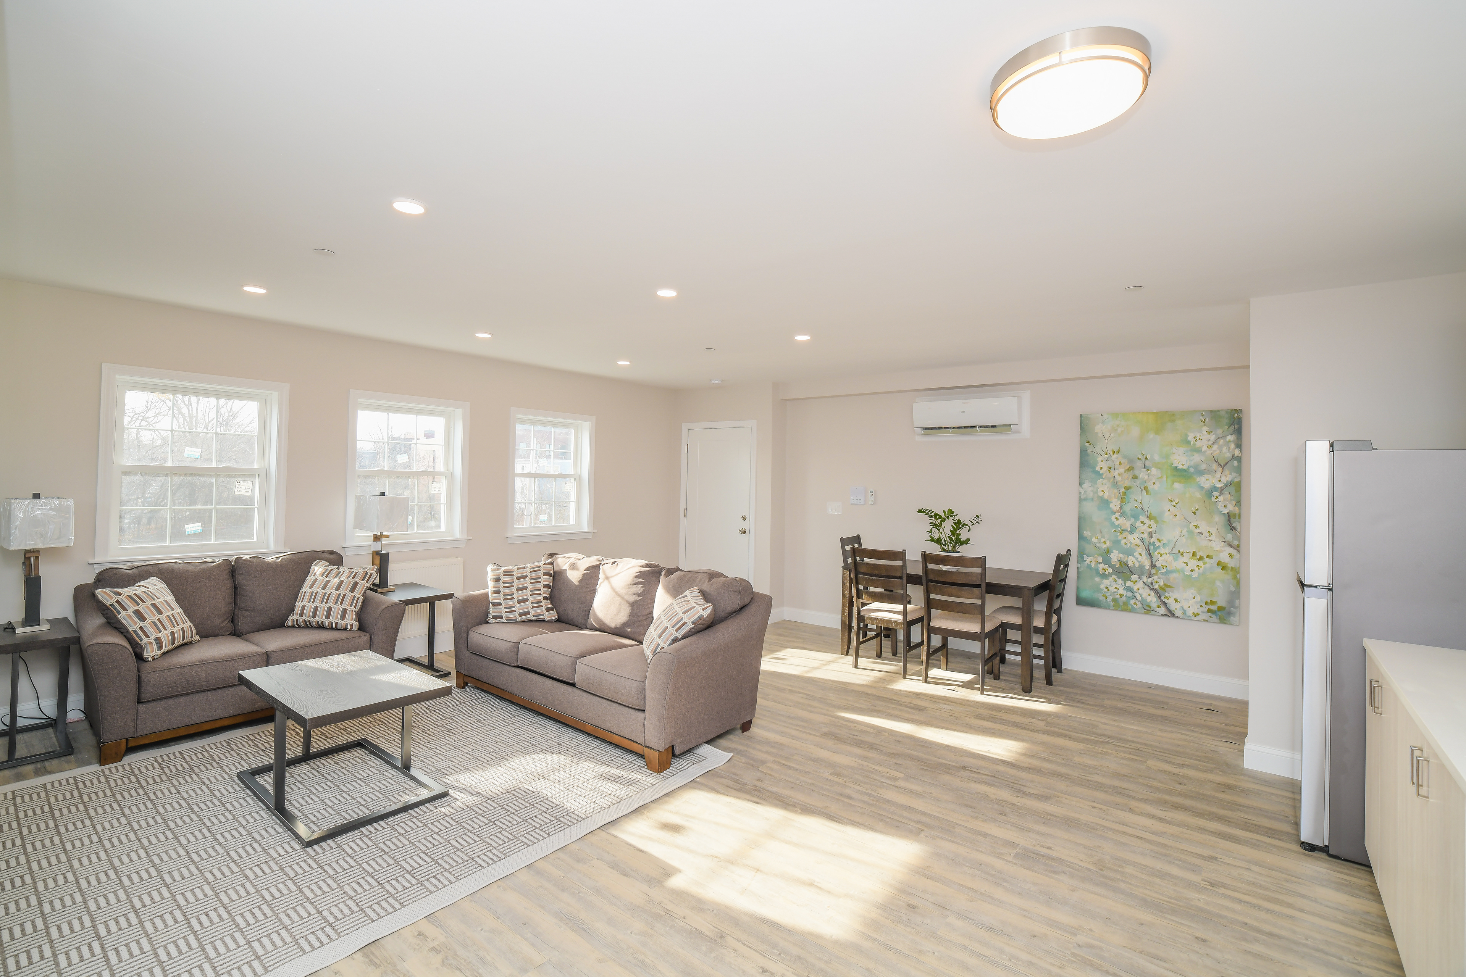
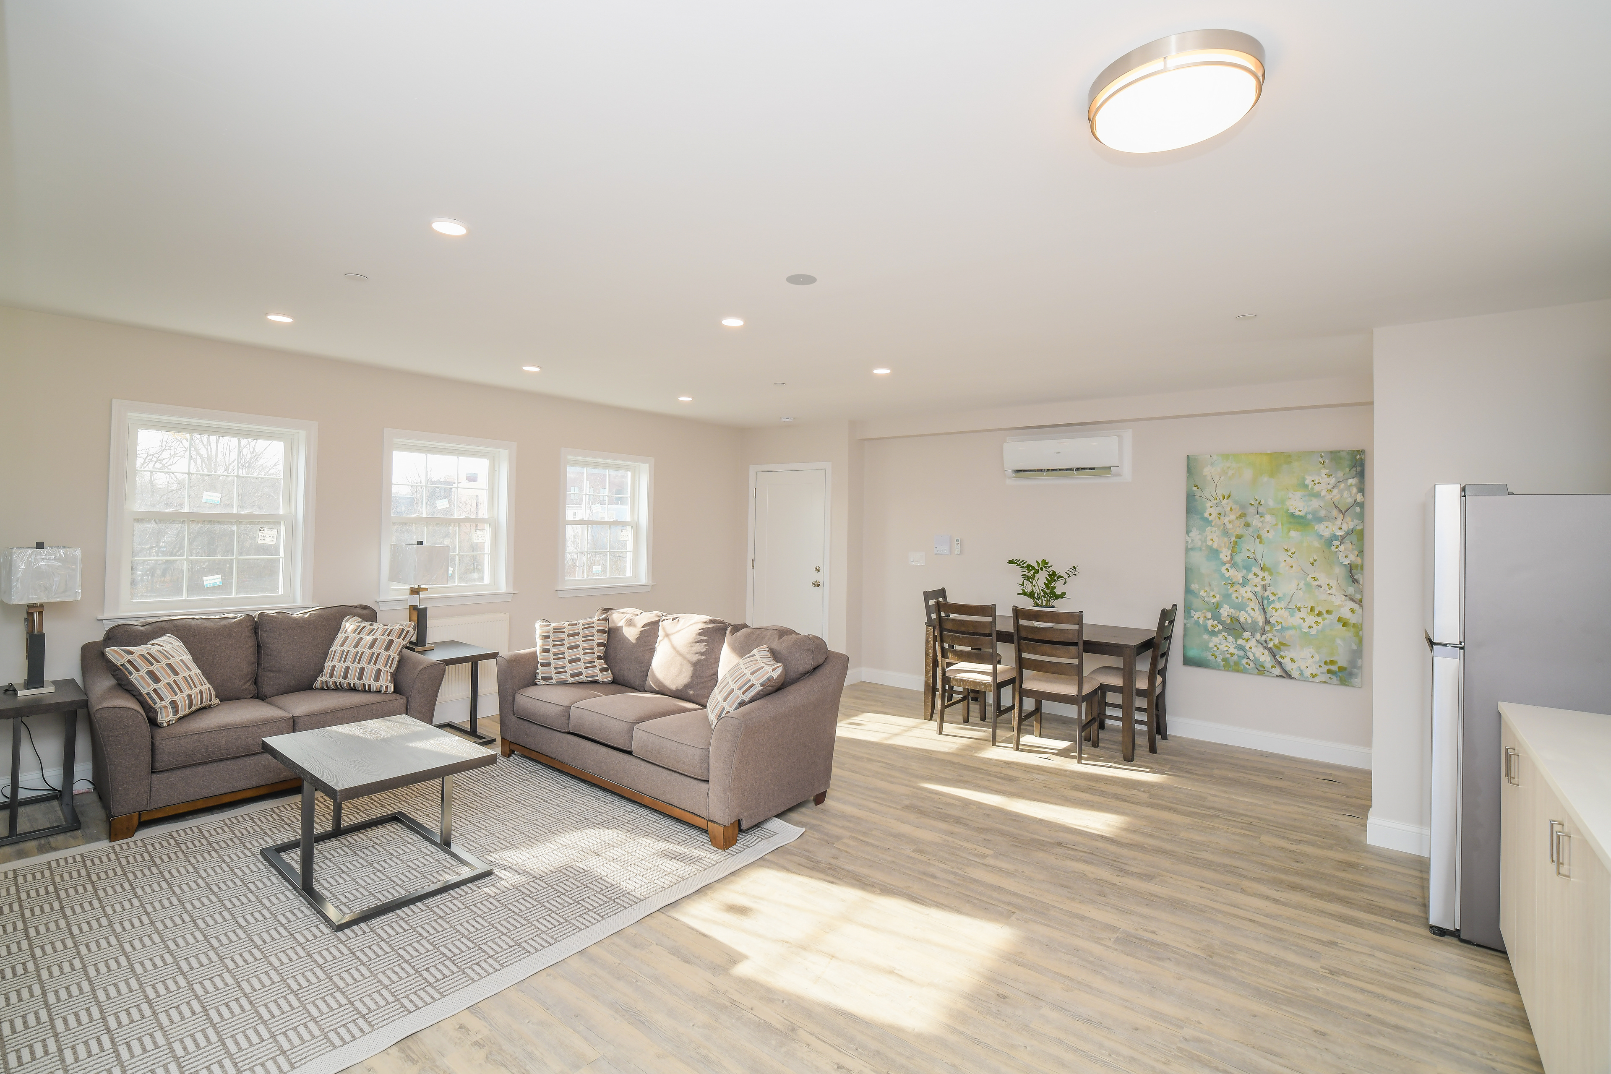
+ smoke detector (801, 279)
